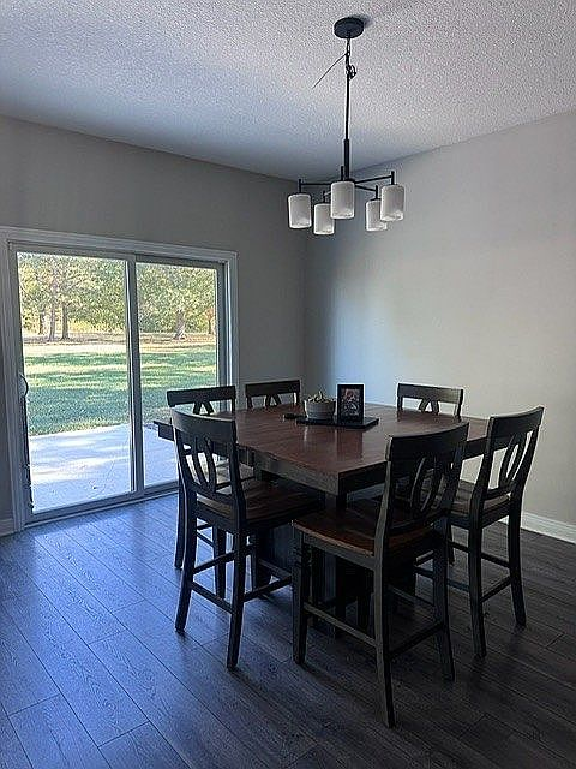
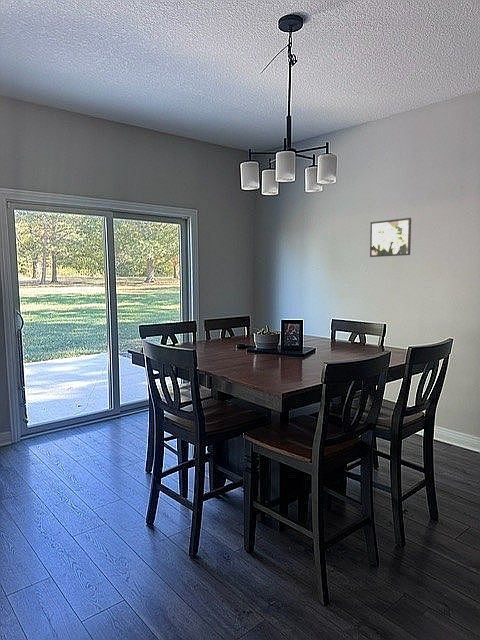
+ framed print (389, 238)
